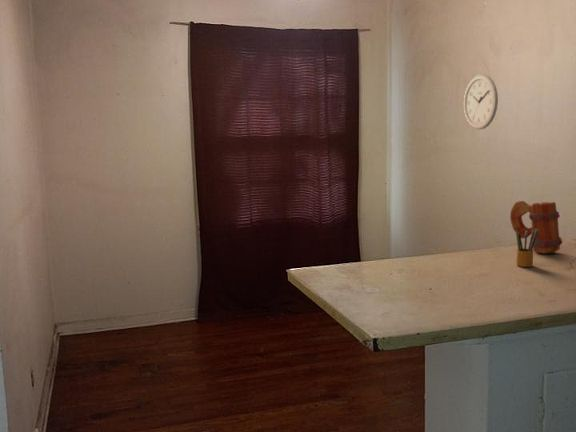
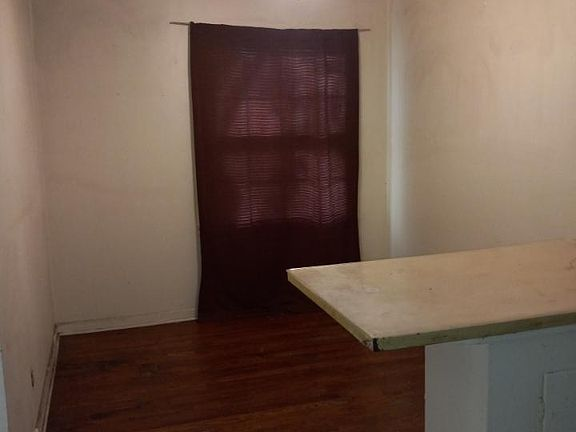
- pencil box (525, 246)
- wall clock (479, 102)
- mug (536, 225)
